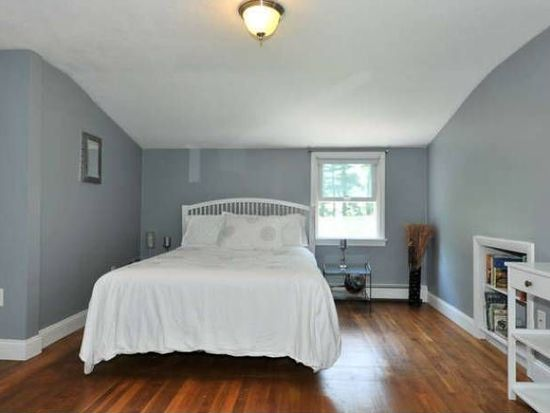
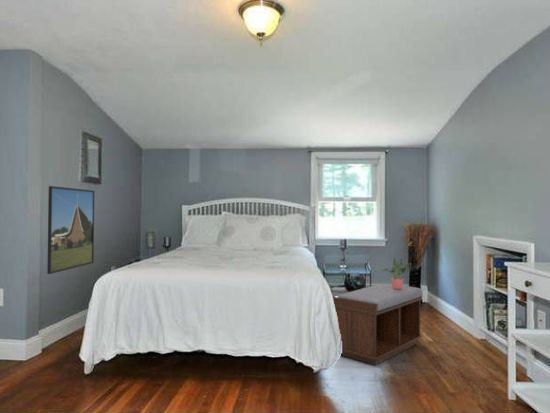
+ potted plant (395, 271)
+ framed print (73, 228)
+ bench (380, 319)
